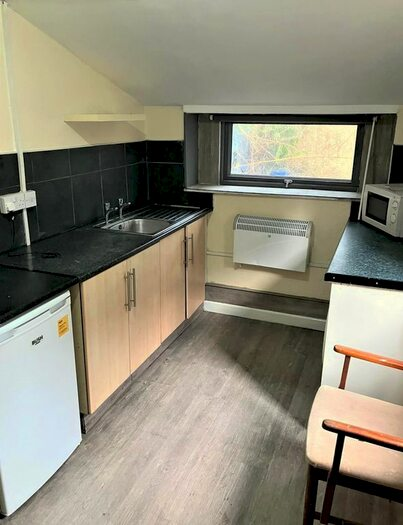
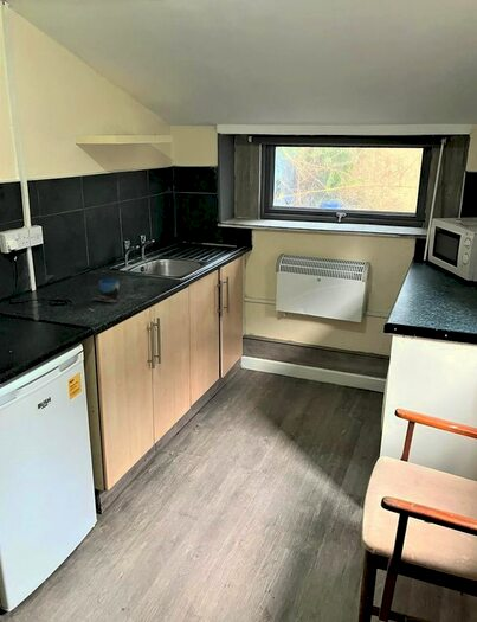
+ mug (109, 290)
